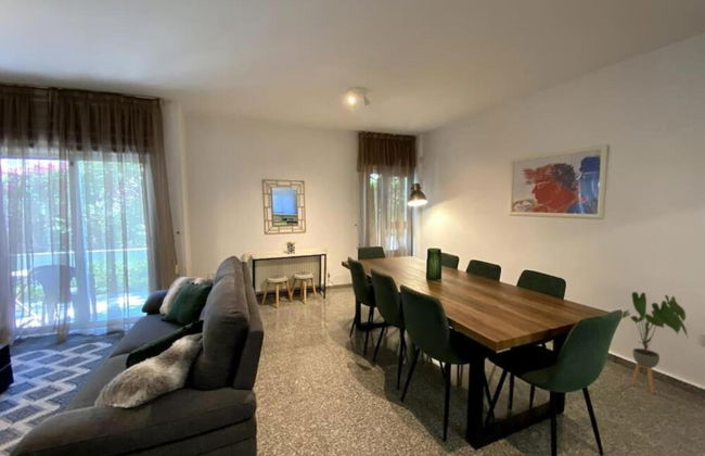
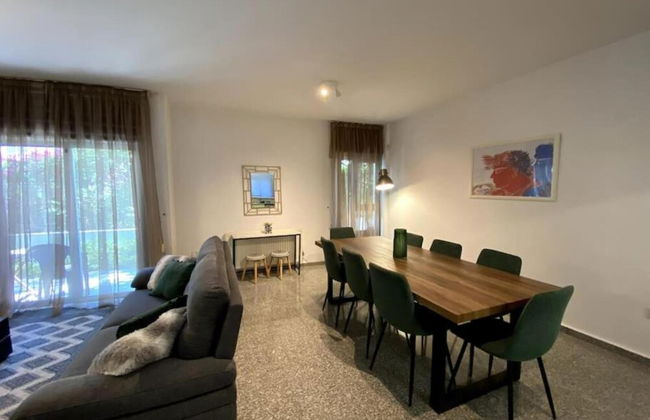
- house plant (651, 343)
